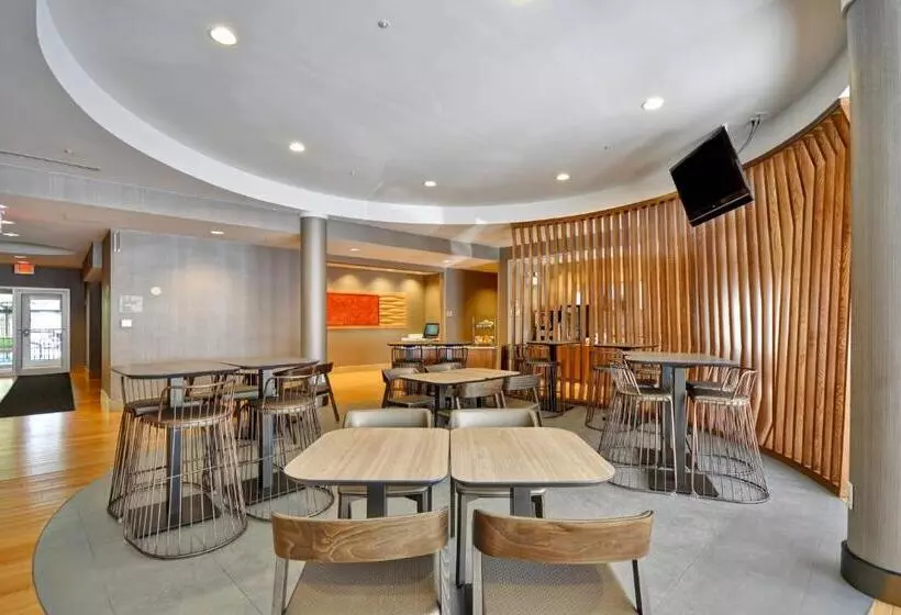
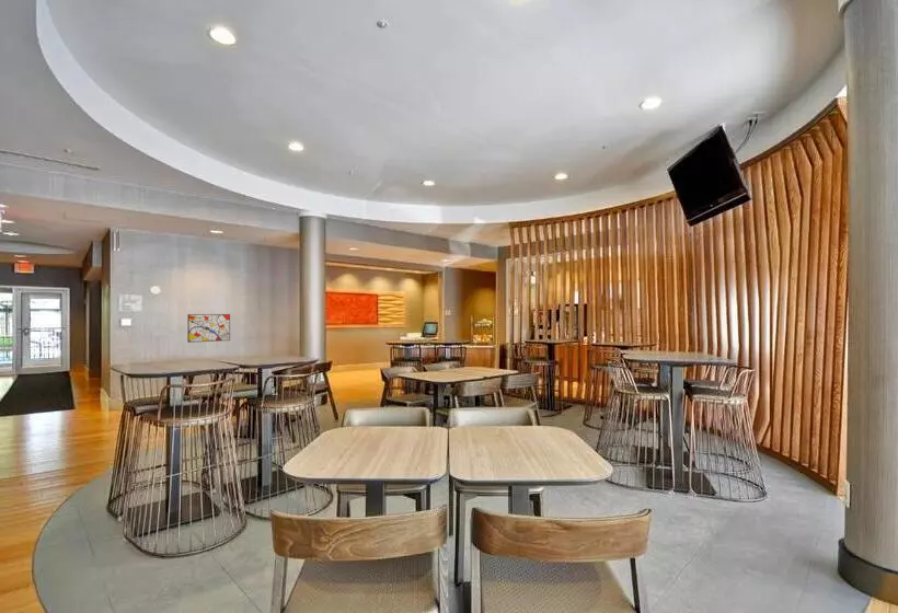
+ wall art (209, 327)
